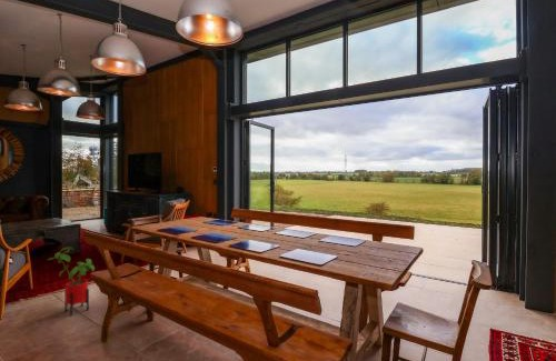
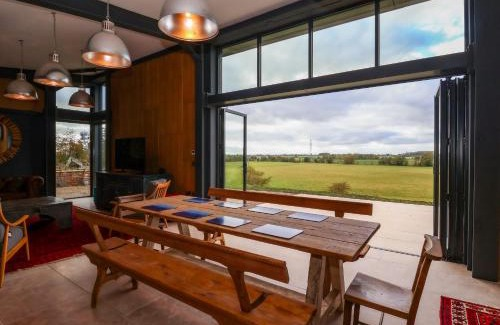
- house plant (75, 280)
